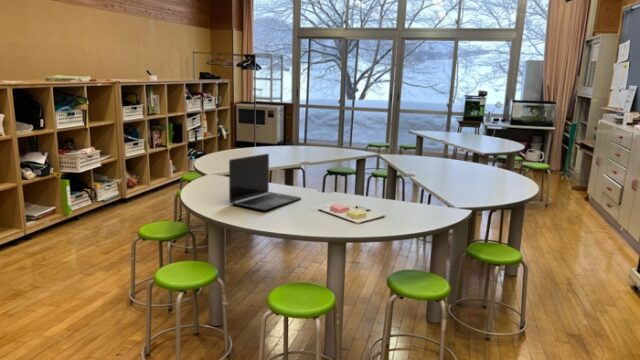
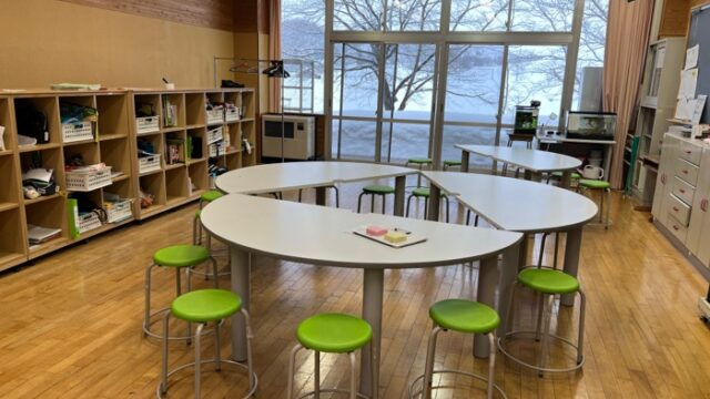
- laptop (266, 180)
